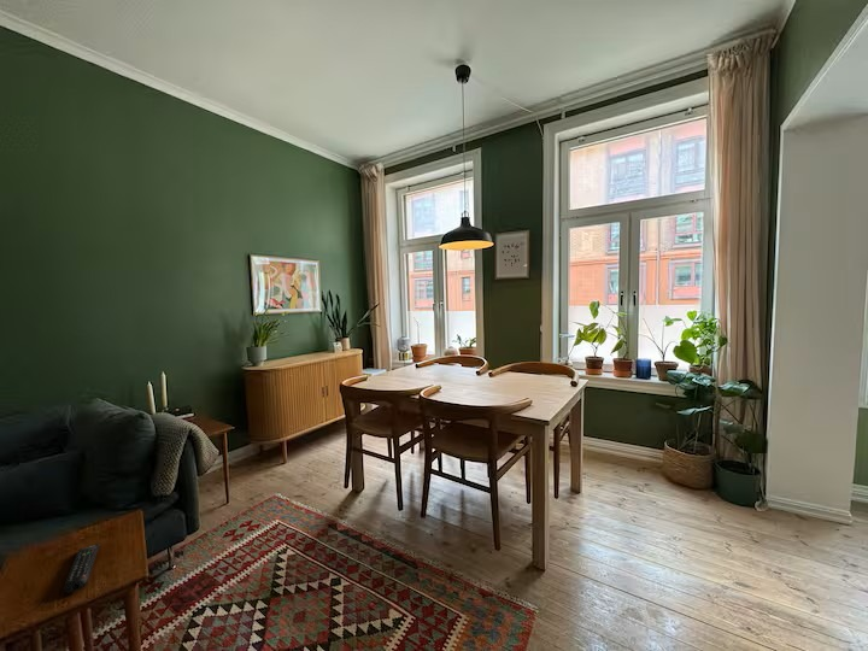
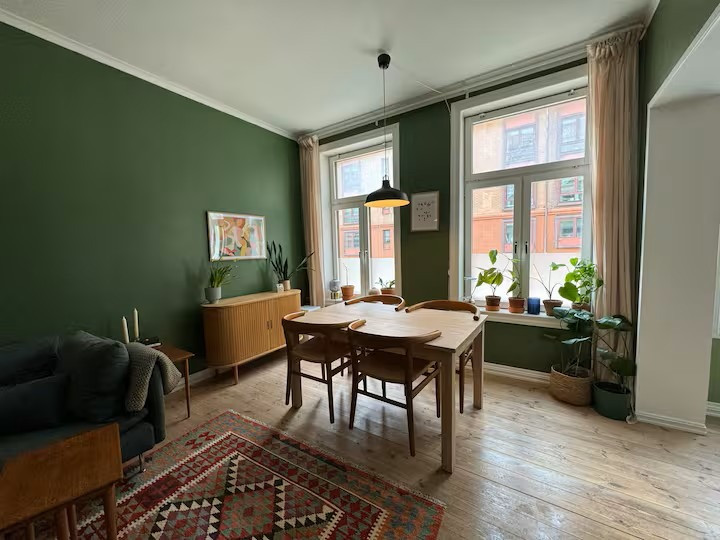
- remote control (83, 564)
